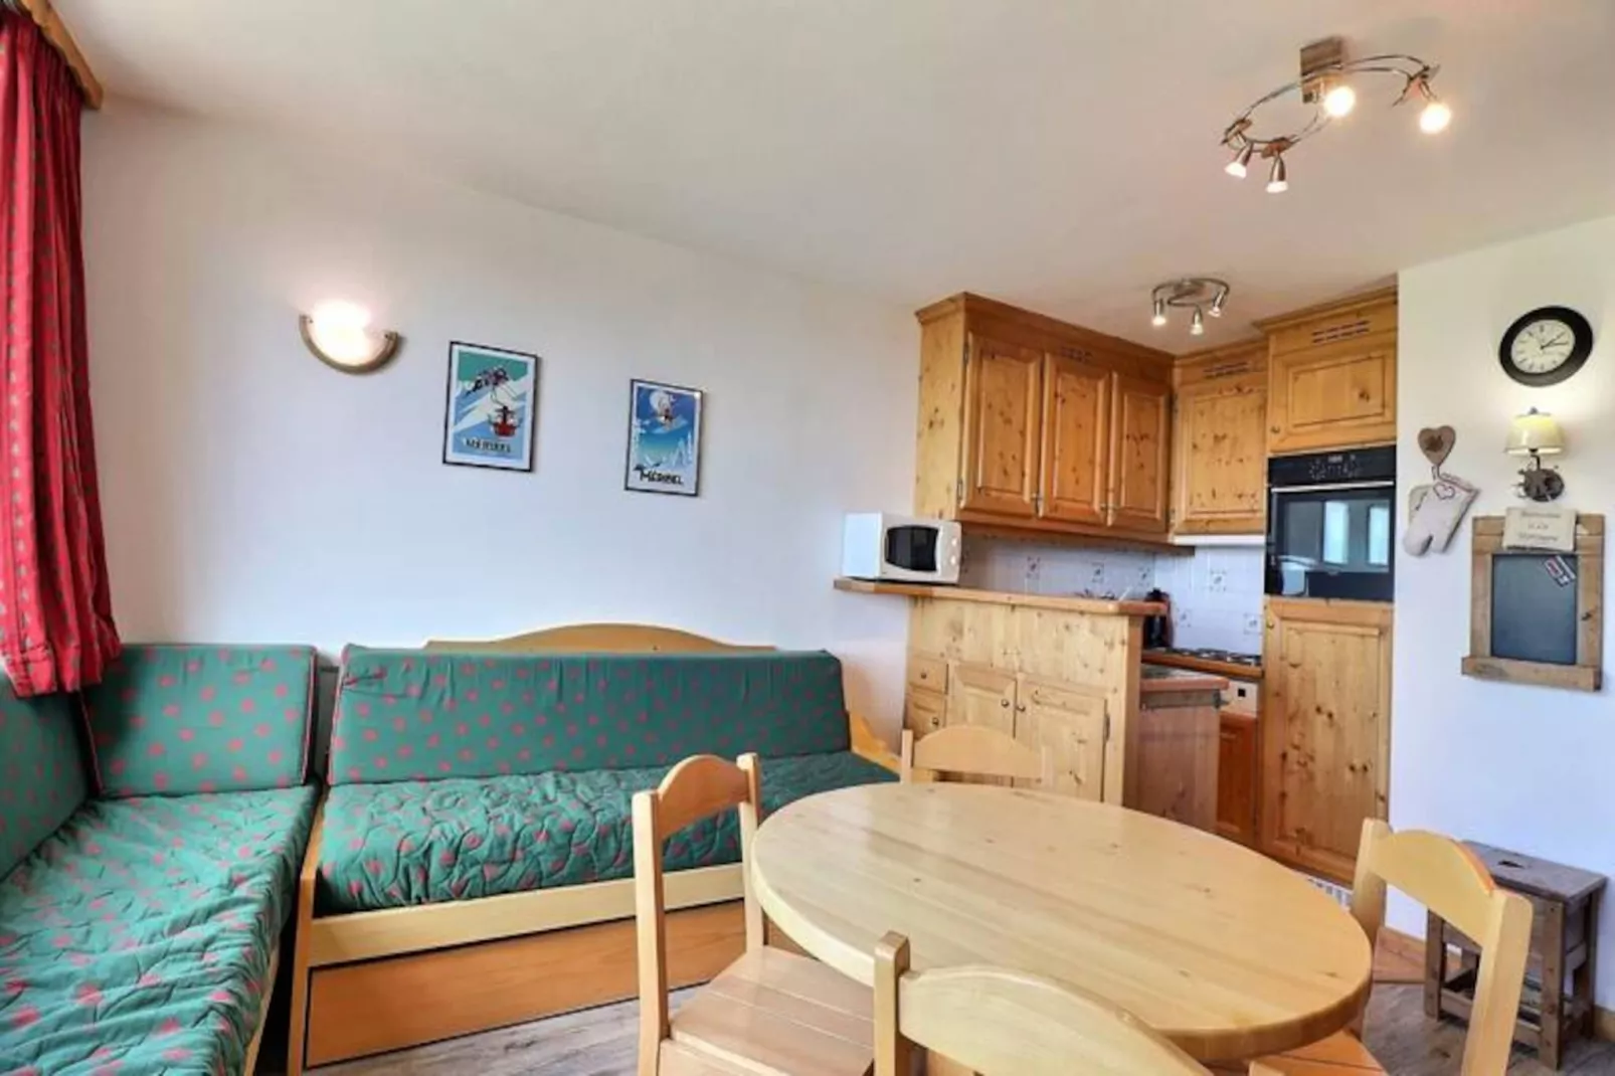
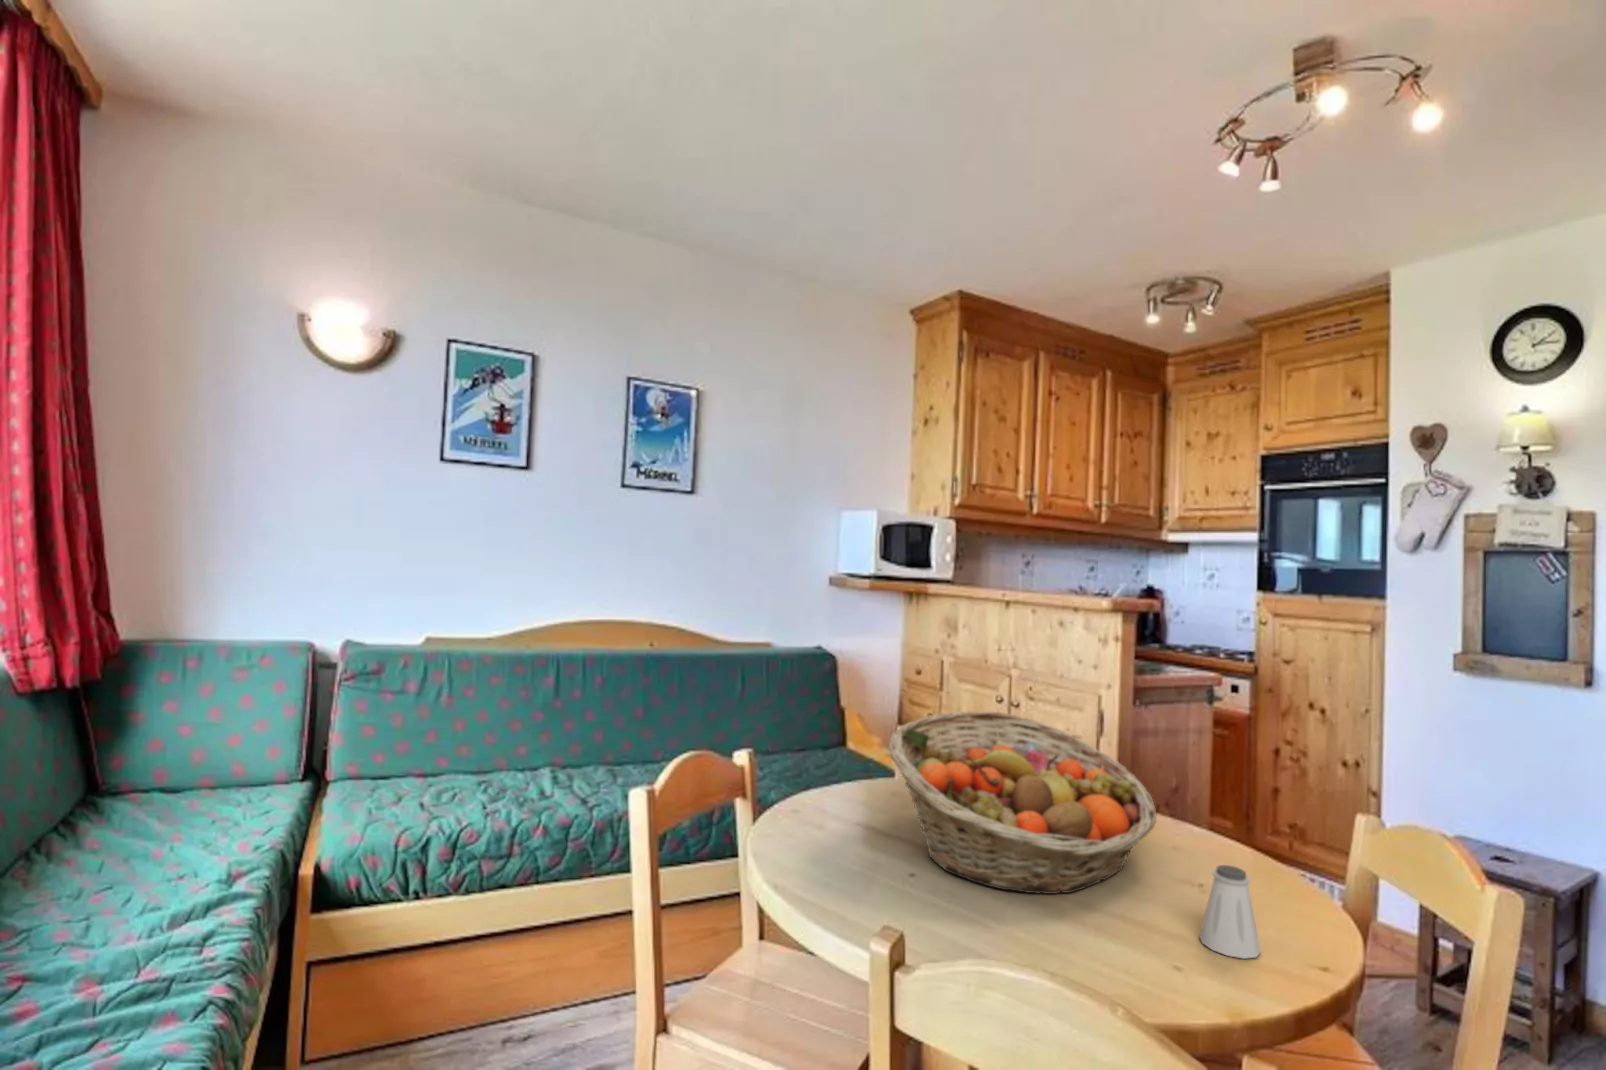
+ fruit basket (1019, 792)
+ saltshaker (1230, 908)
